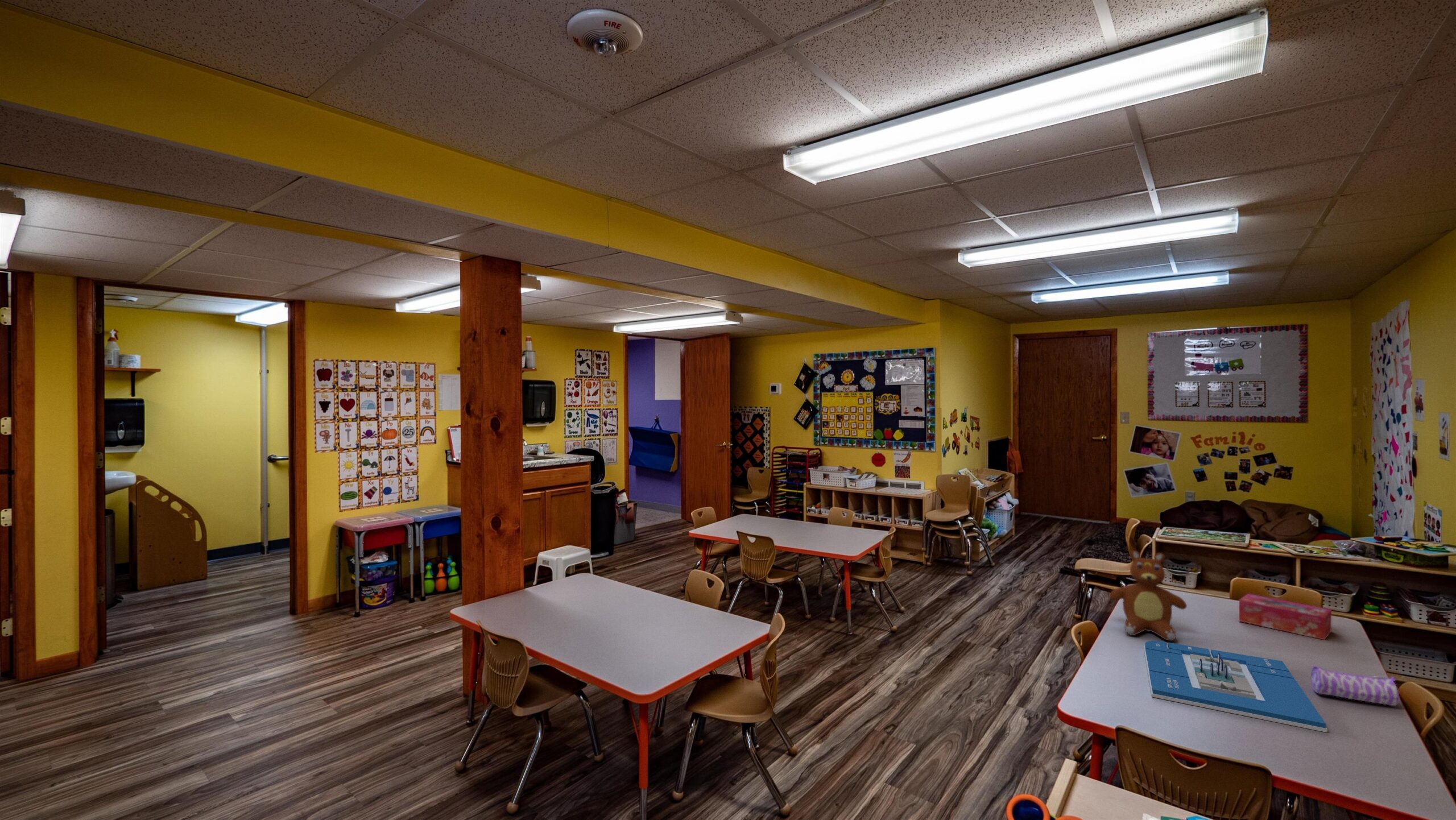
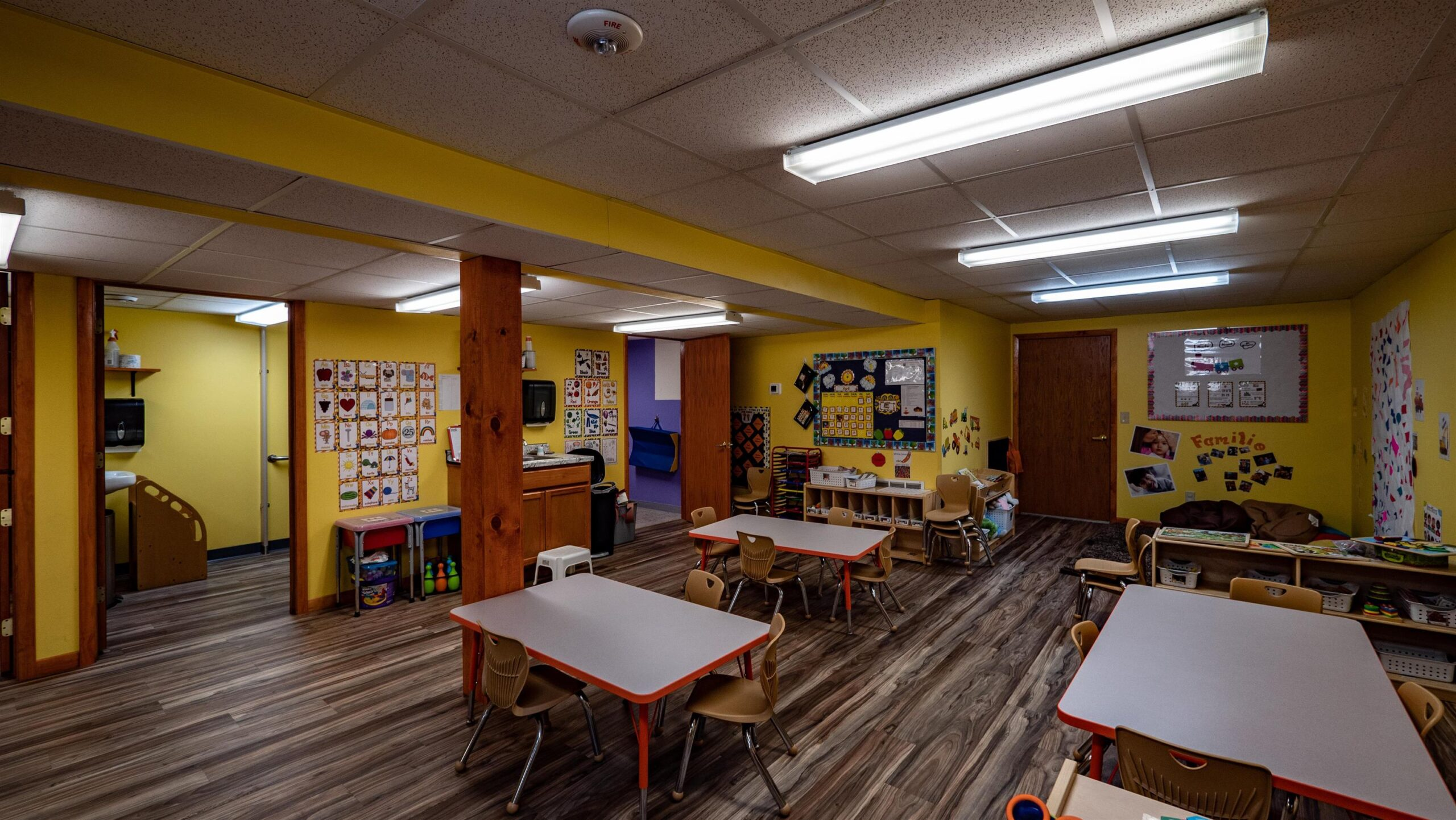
- tissue box (1284, 615)
- teddy bear (1148, 593)
- architectural model (1221, 672)
- pencil case (1354, 685)
